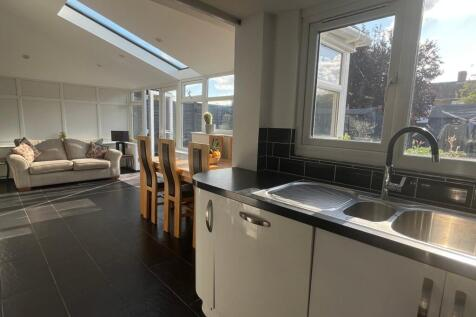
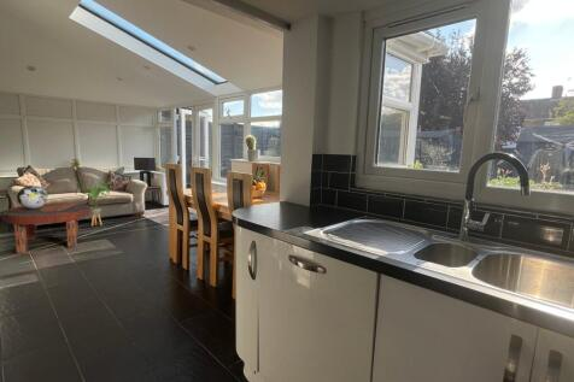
+ decorative globe (33, 196)
+ coffee table (49, 222)
+ house plant (95, 202)
